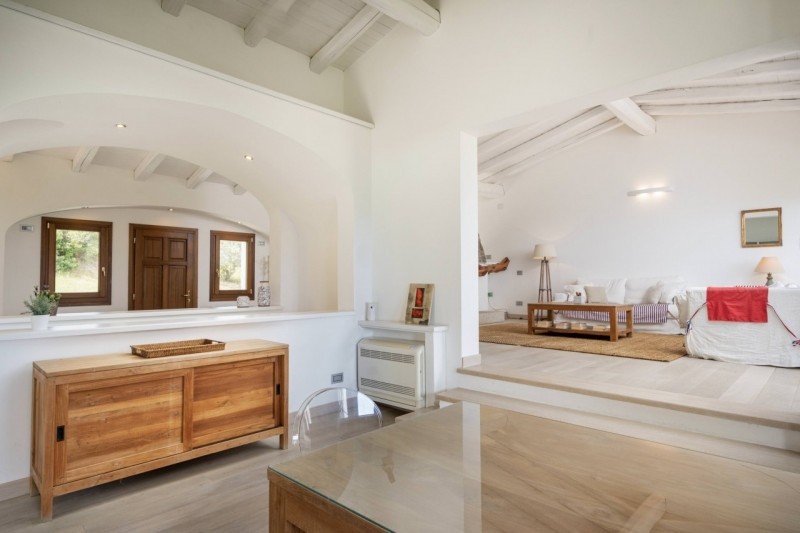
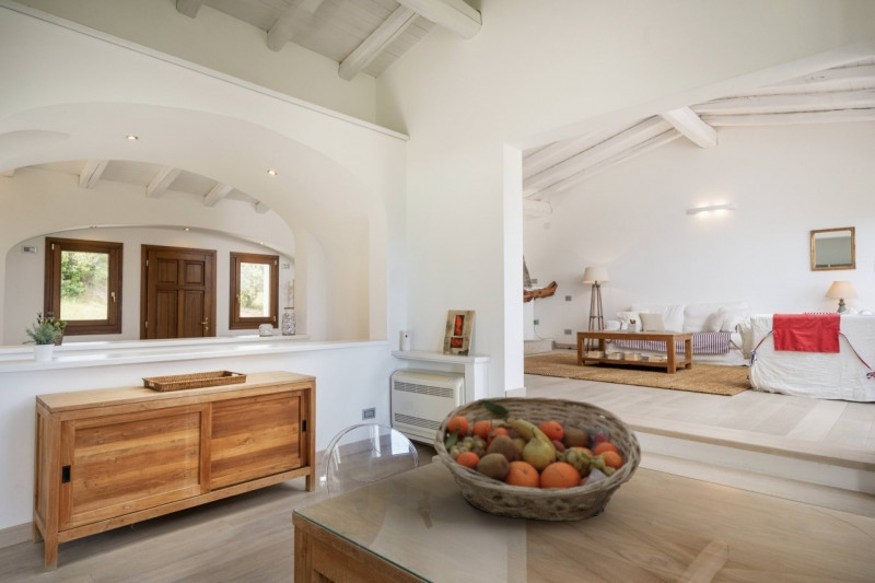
+ fruit basket (533, 452)
